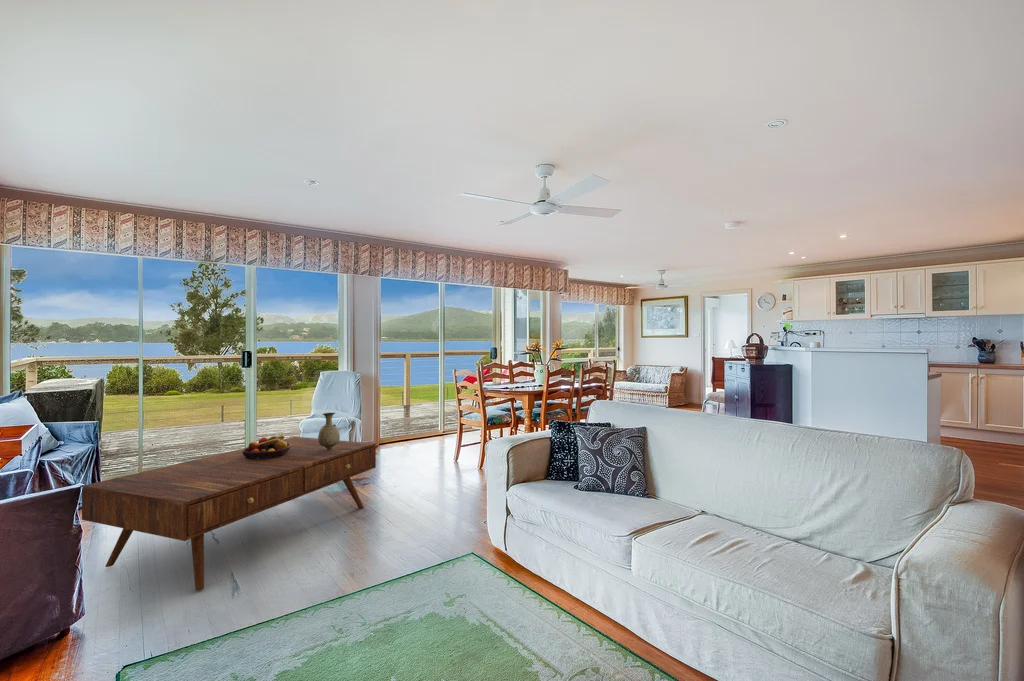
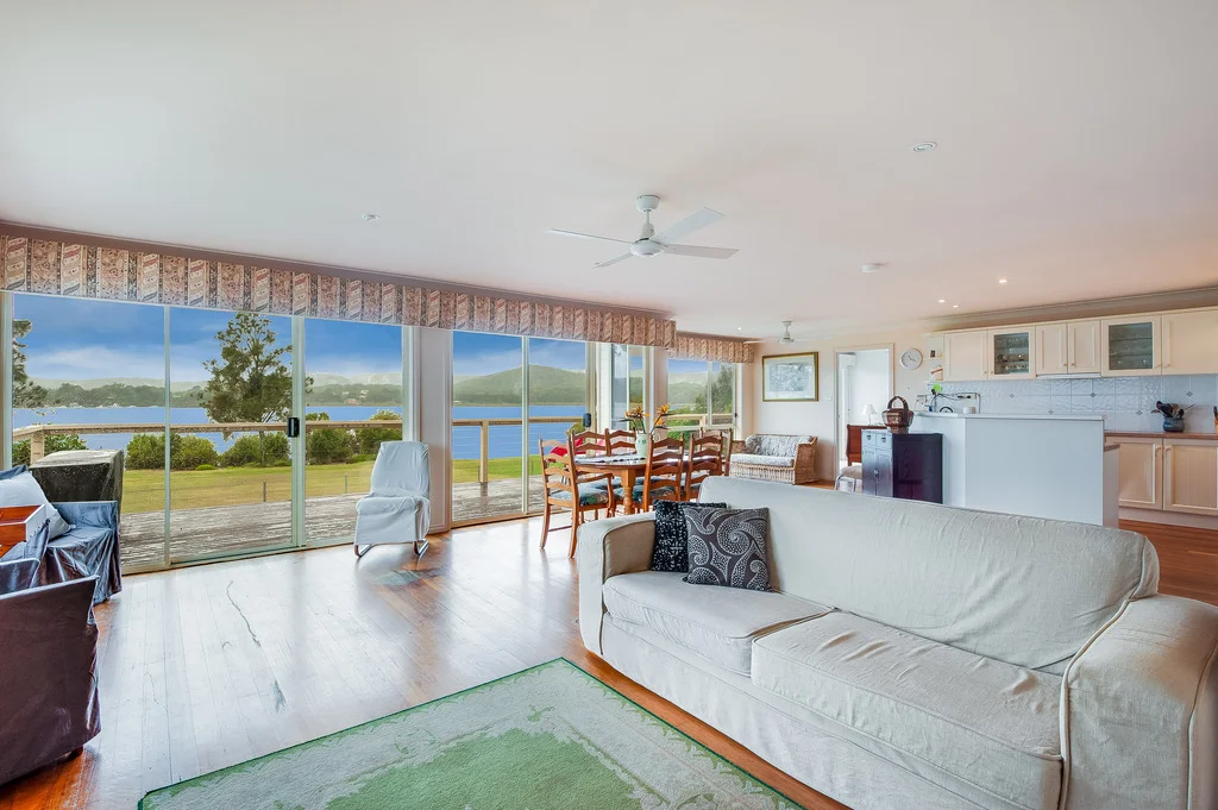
- coffee table (256, 497)
- fruit bowl (266, 445)
- vase (329, 431)
